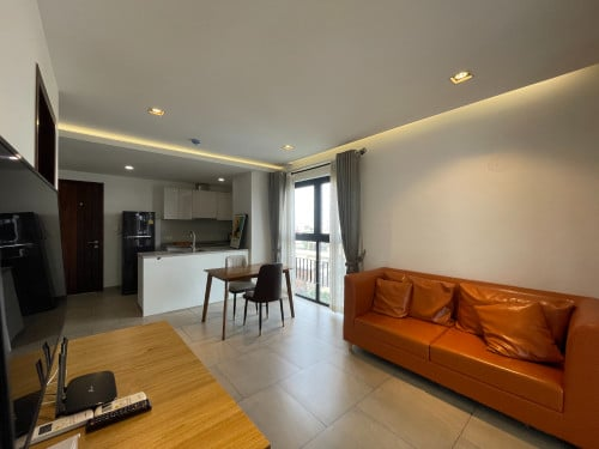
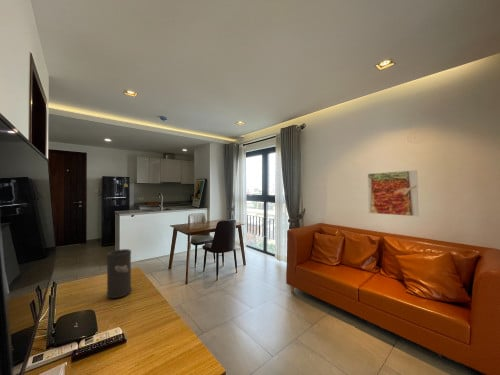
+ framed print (391, 193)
+ speaker (119, 272)
